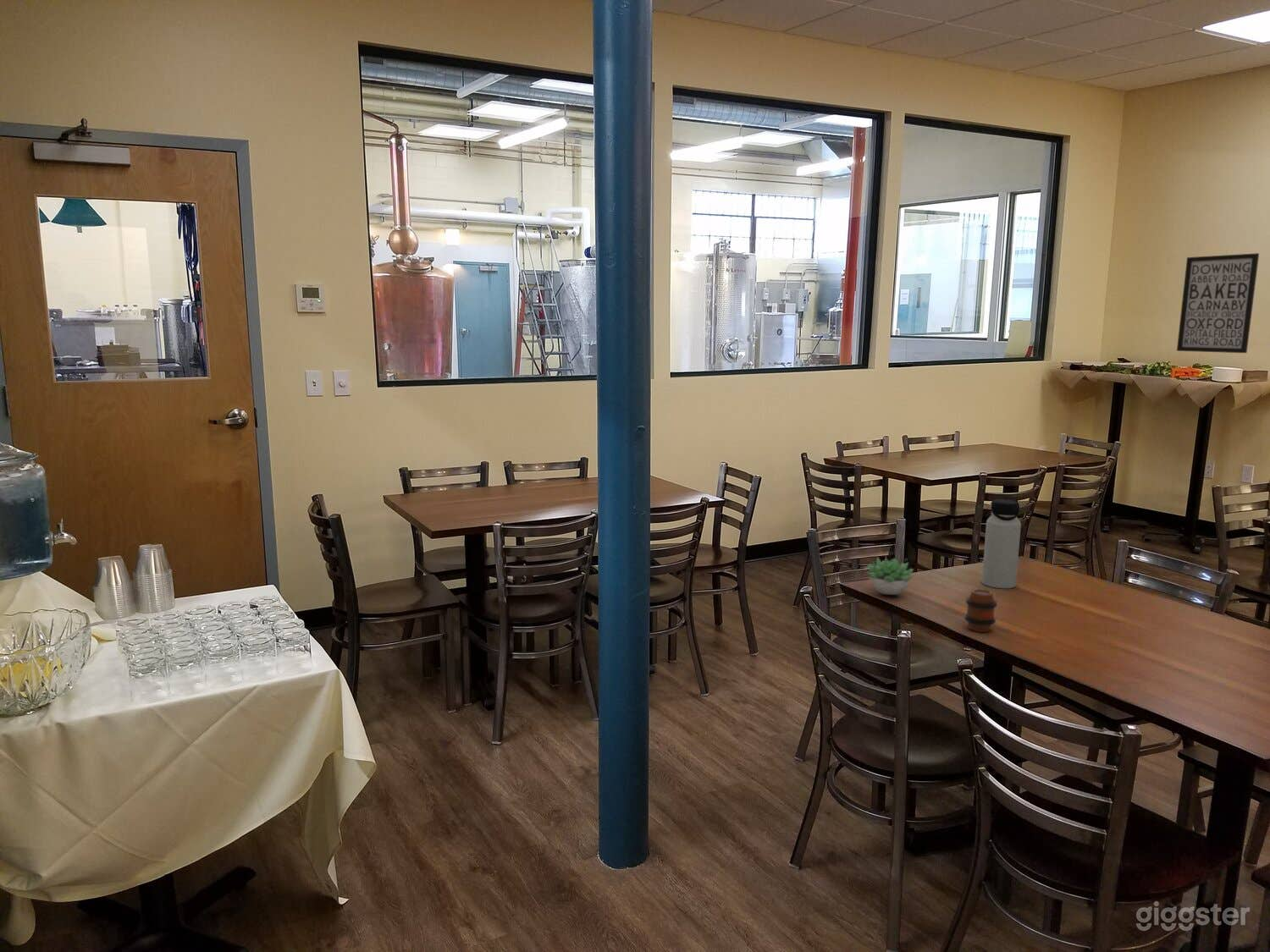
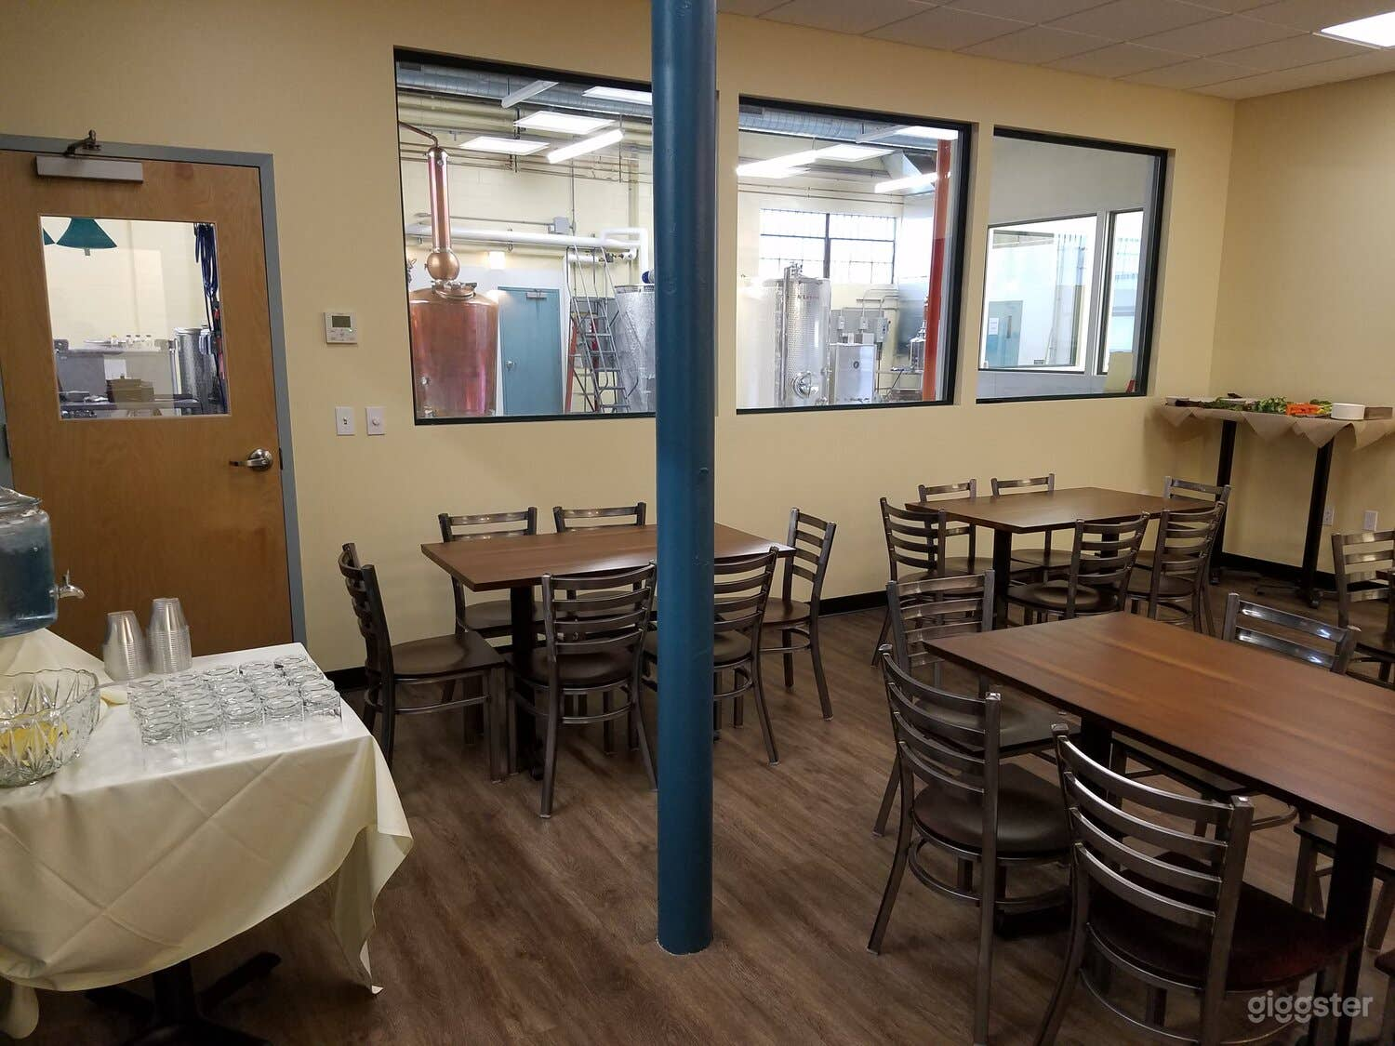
- water bottle (1002, 542)
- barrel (980, 610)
- wall art (1216, 304)
- succulent plant (889, 577)
